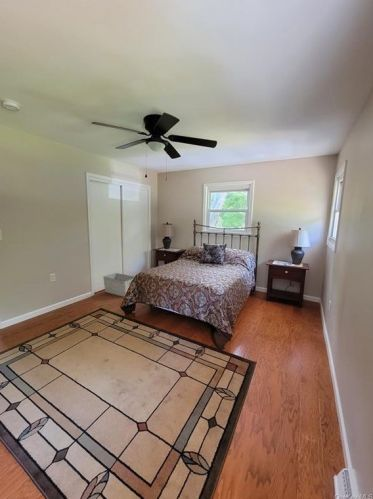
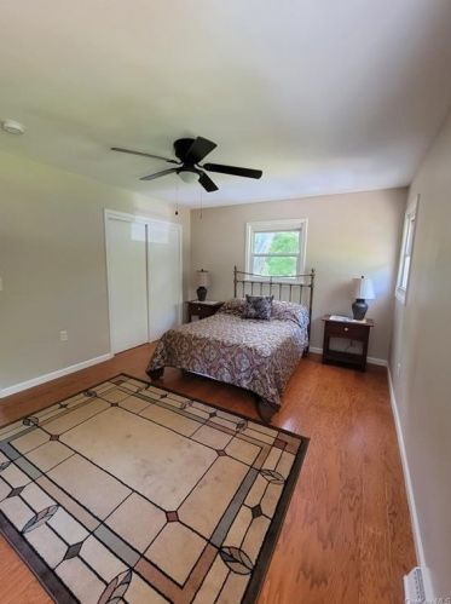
- storage bin (120, 284)
